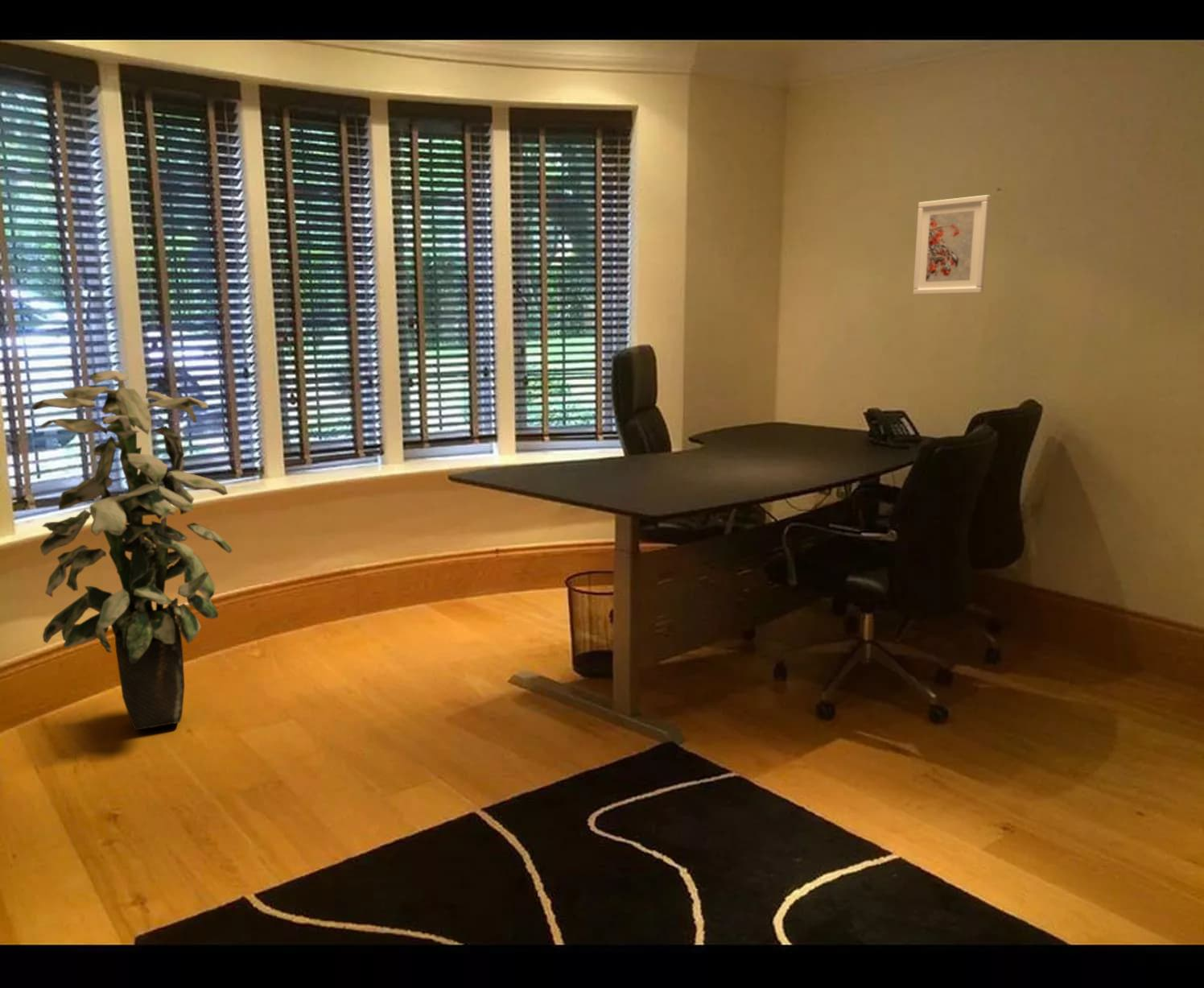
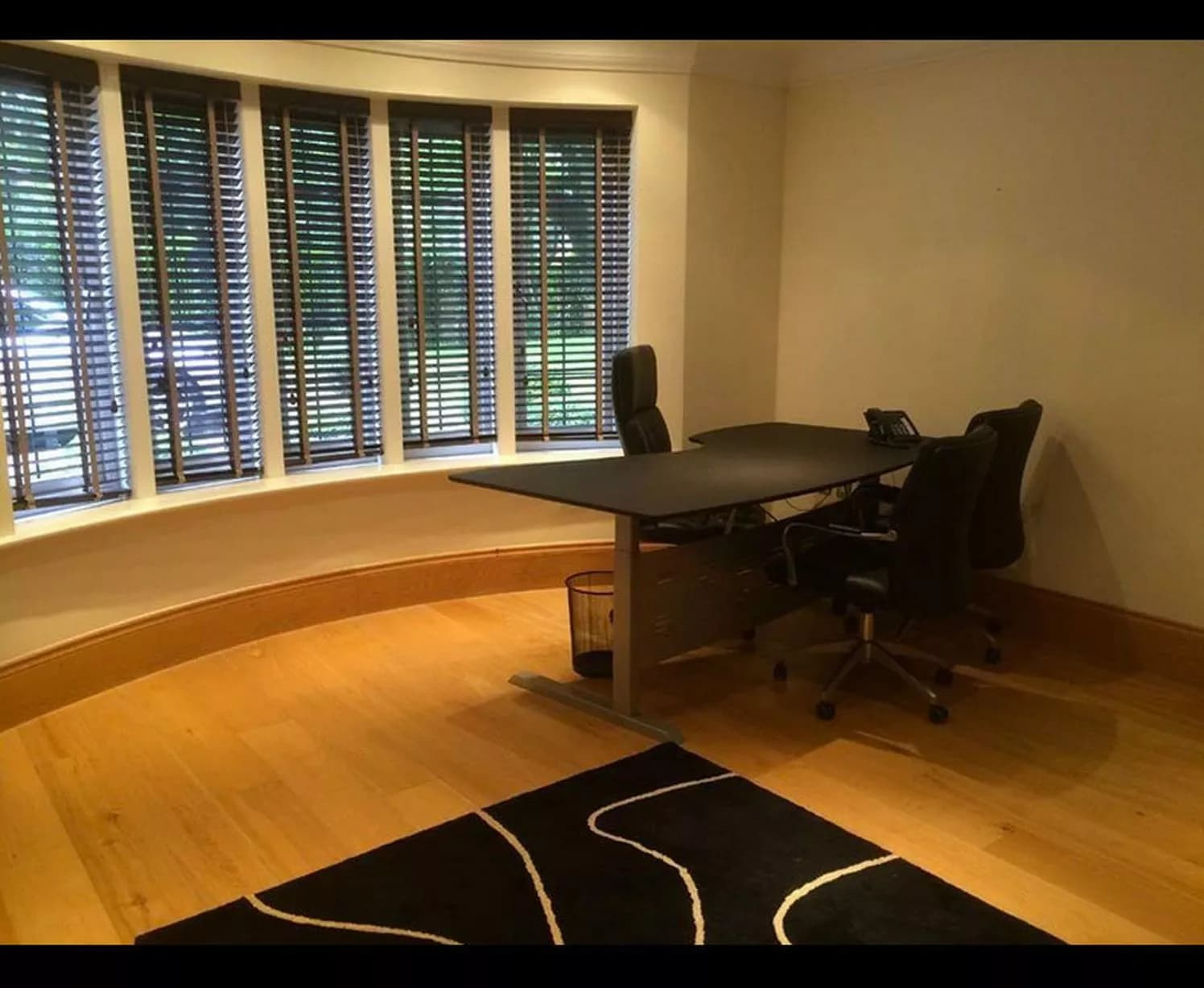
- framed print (950, 246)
- indoor plant (131, 550)
